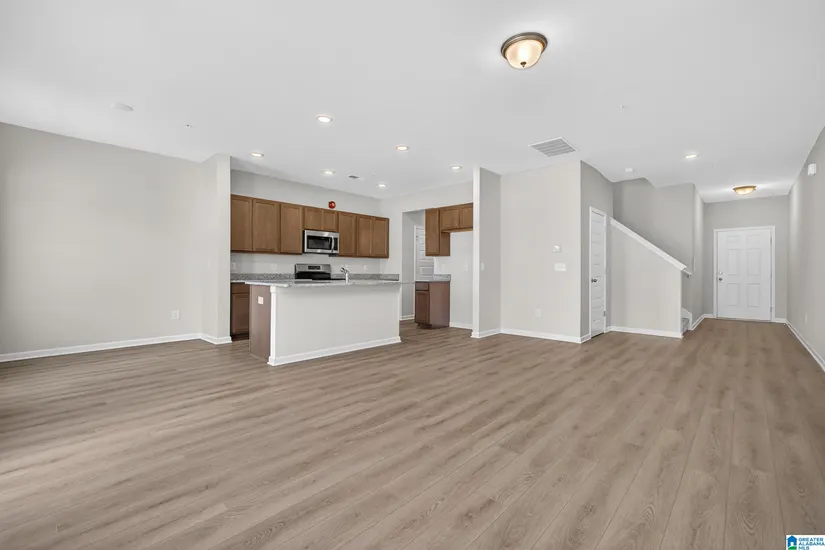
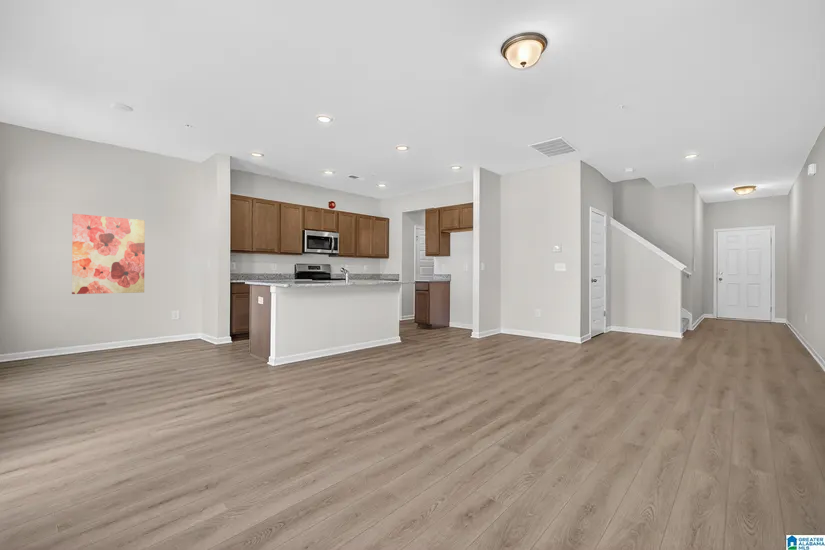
+ wall art (110, 255)
